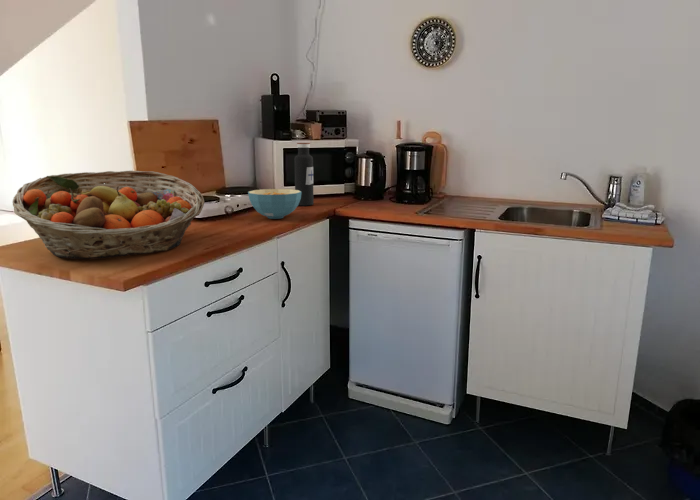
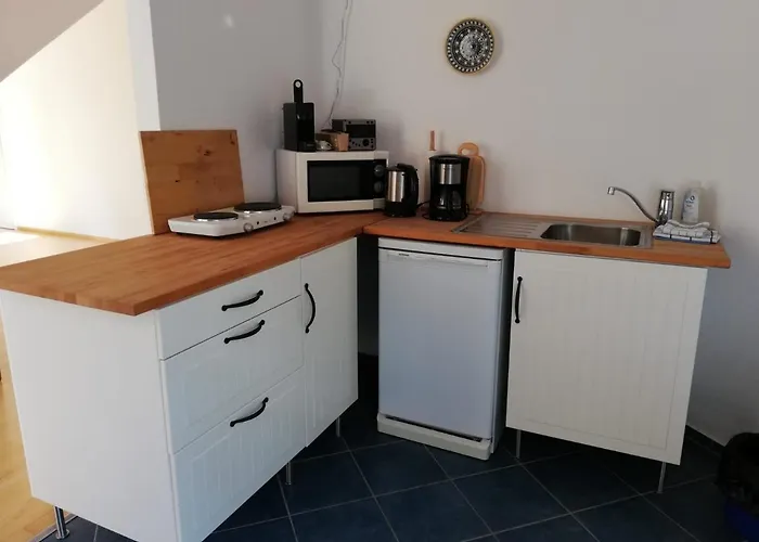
- fruit basket (115, 211)
- water bottle (303, 174)
- cereal bowl (275, 204)
